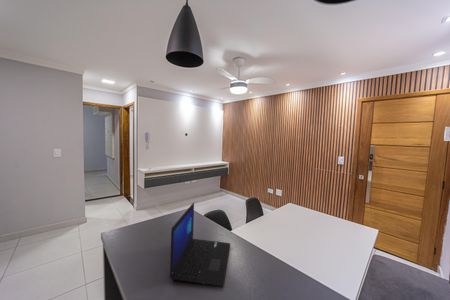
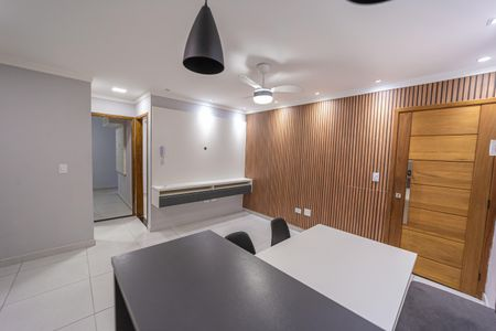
- laptop (205, 240)
